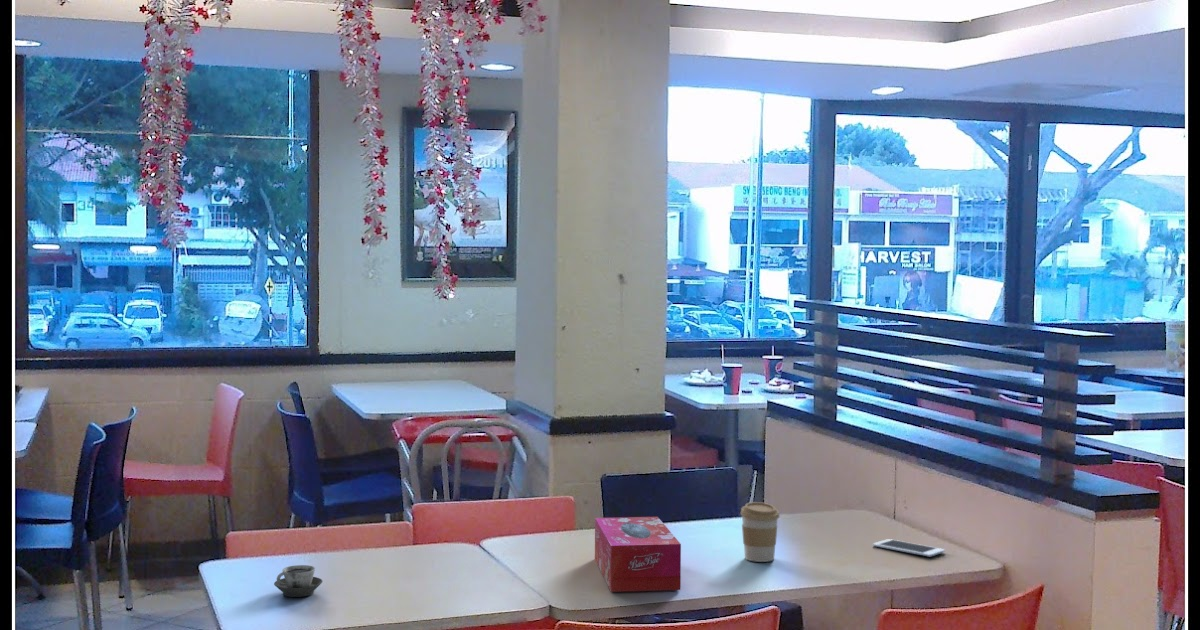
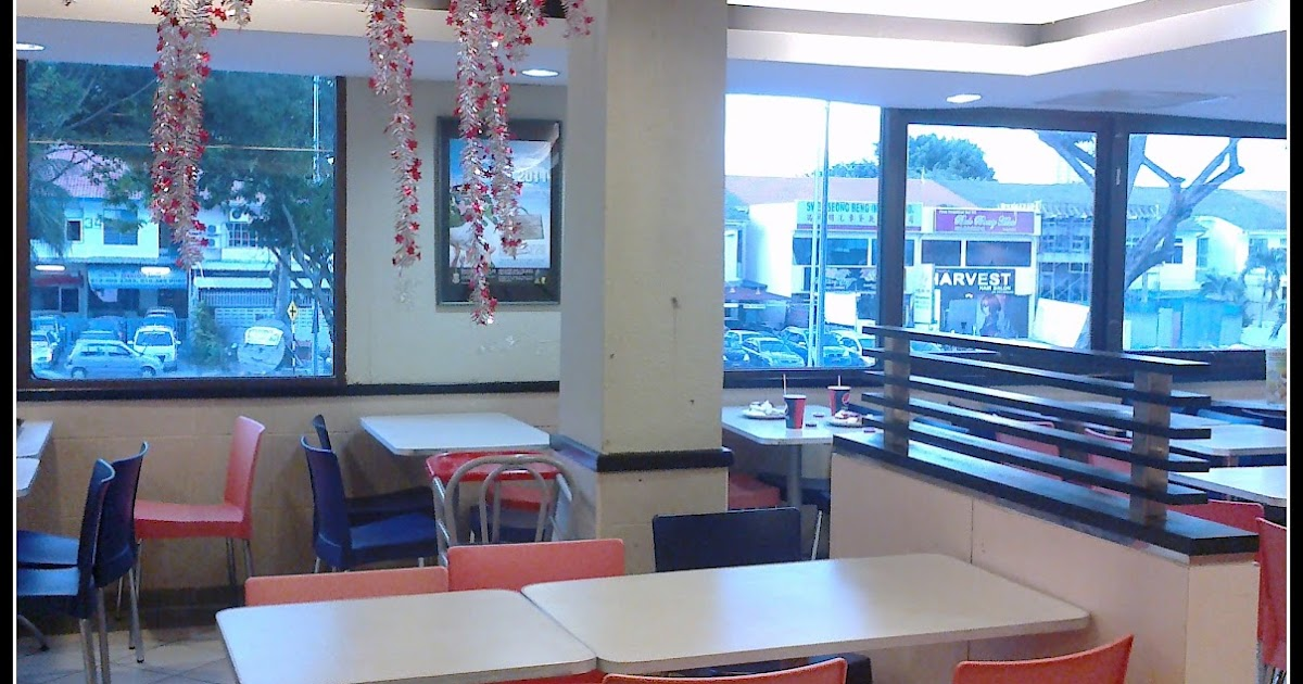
- coffee cup (759, 531)
- tissue box (635, 552)
- cell phone (908, 547)
- cup (298, 581)
